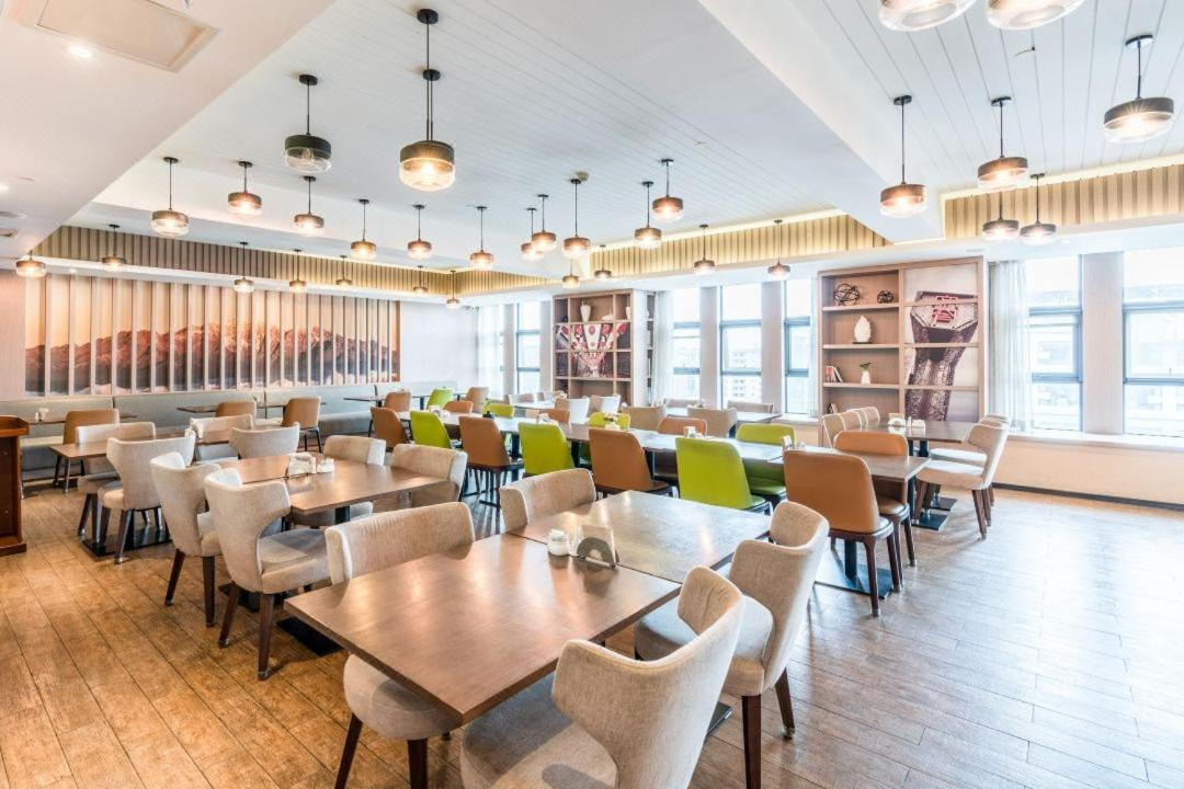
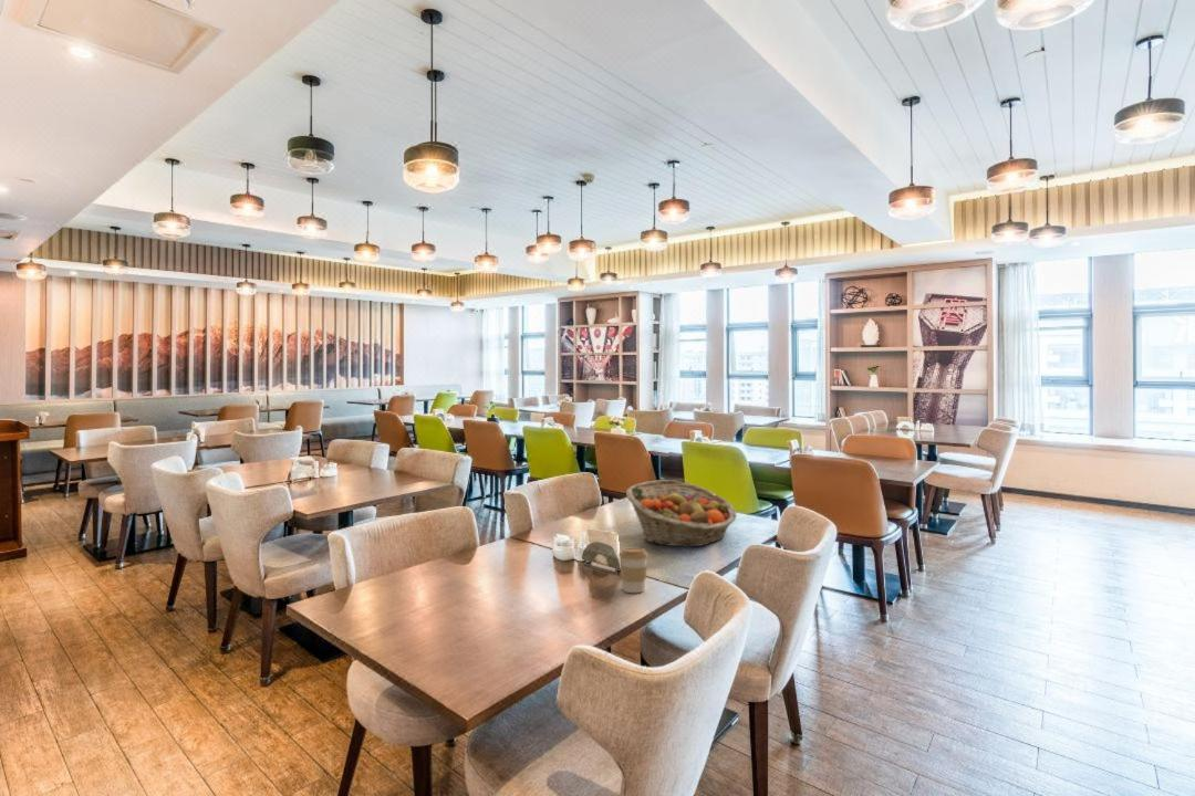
+ coffee cup (633, 568)
+ fruit basket (680, 511)
